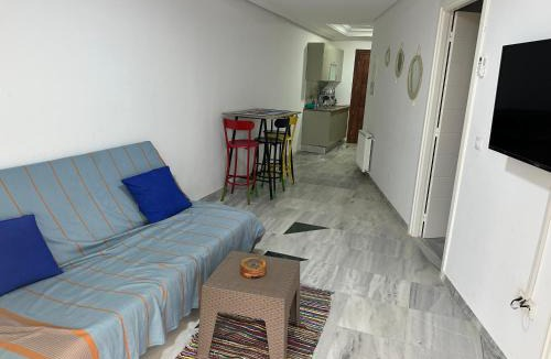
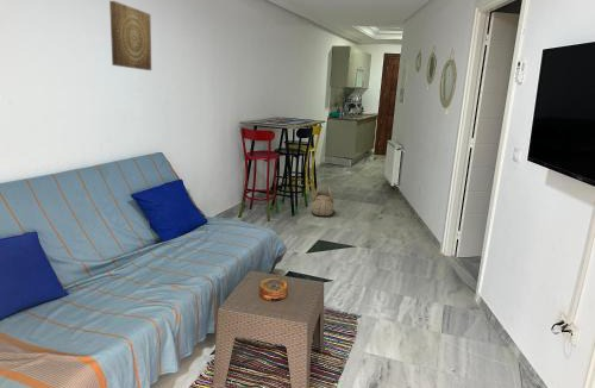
+ basket (322, 199)
+ wall art (132, 38)
